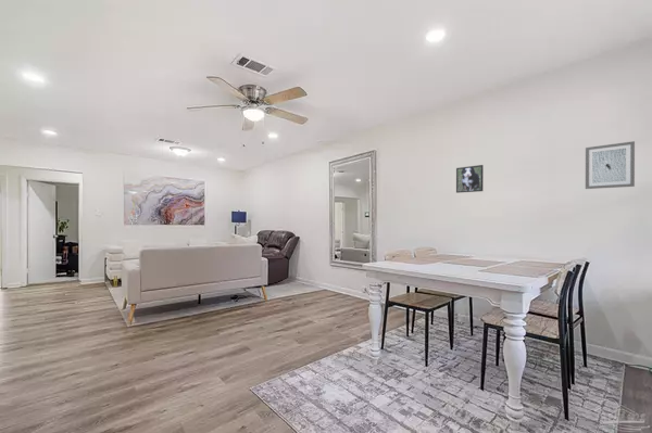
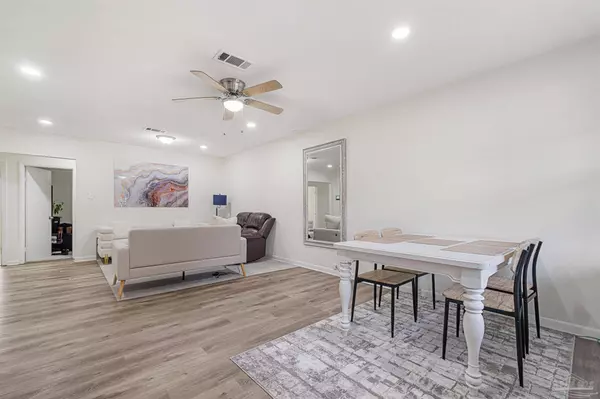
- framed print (468, 179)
- wall art (609, 166)
